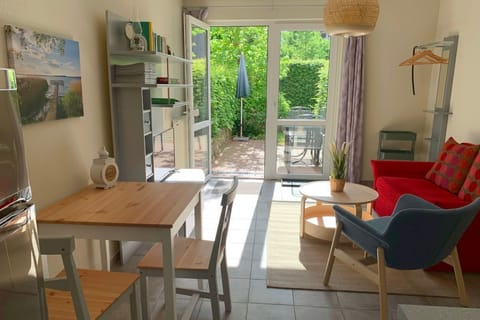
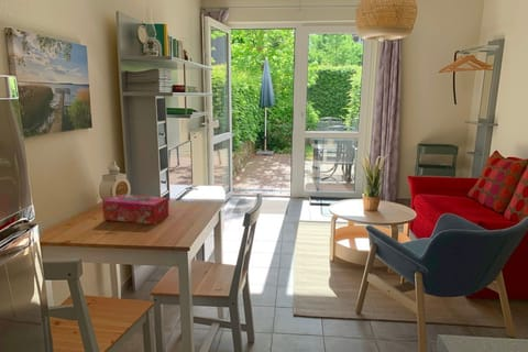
+ tissue box (136, 208)
